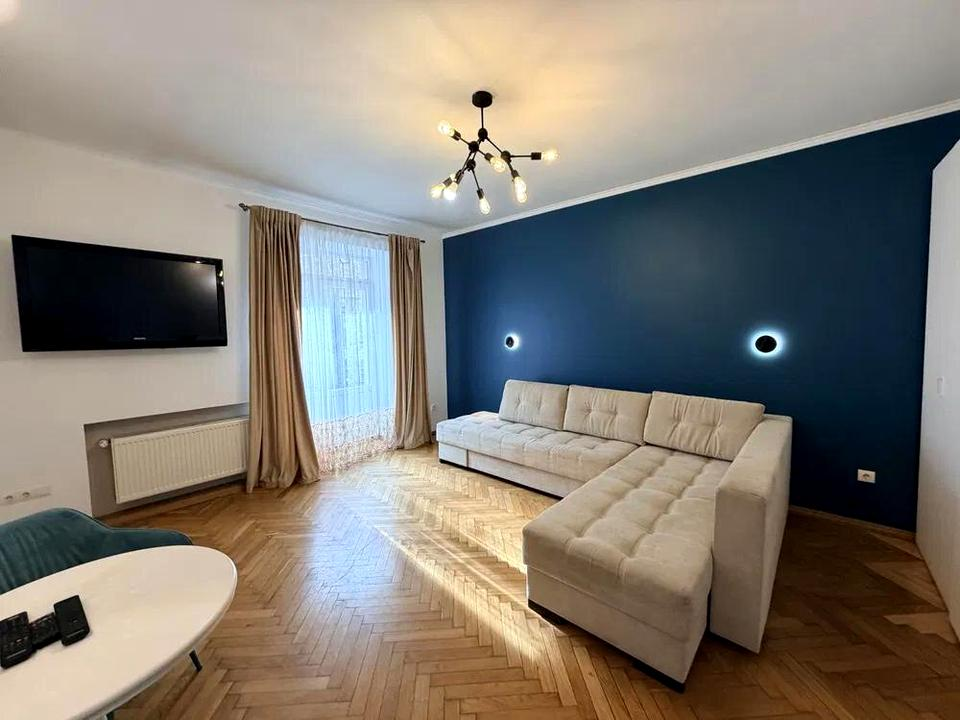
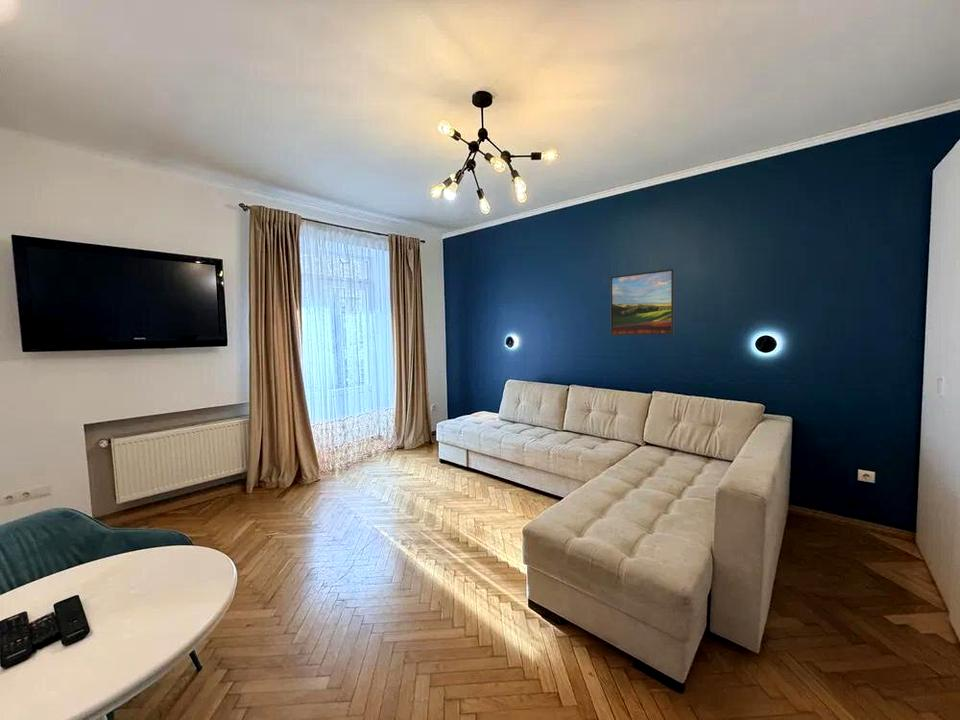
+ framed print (640, 304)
